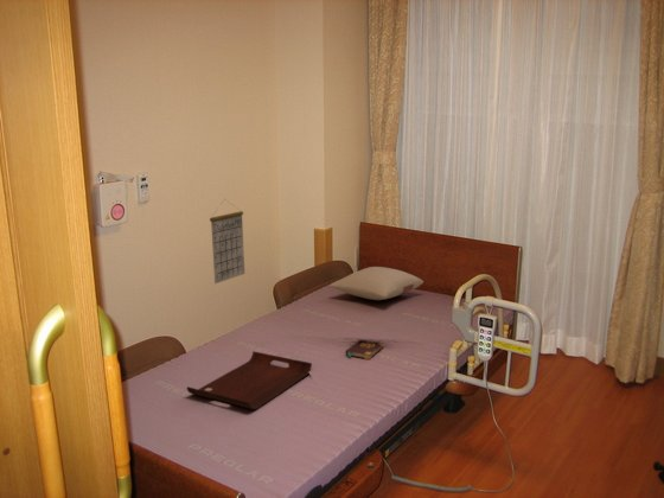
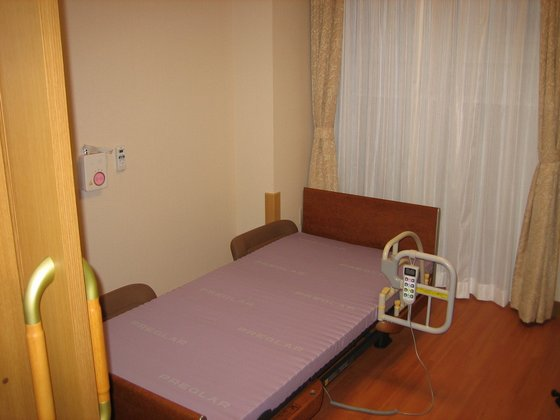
- book (364, 349)
- calendar (228, 238)
- pillow (376, 283)
- serving tray (251, 378)
